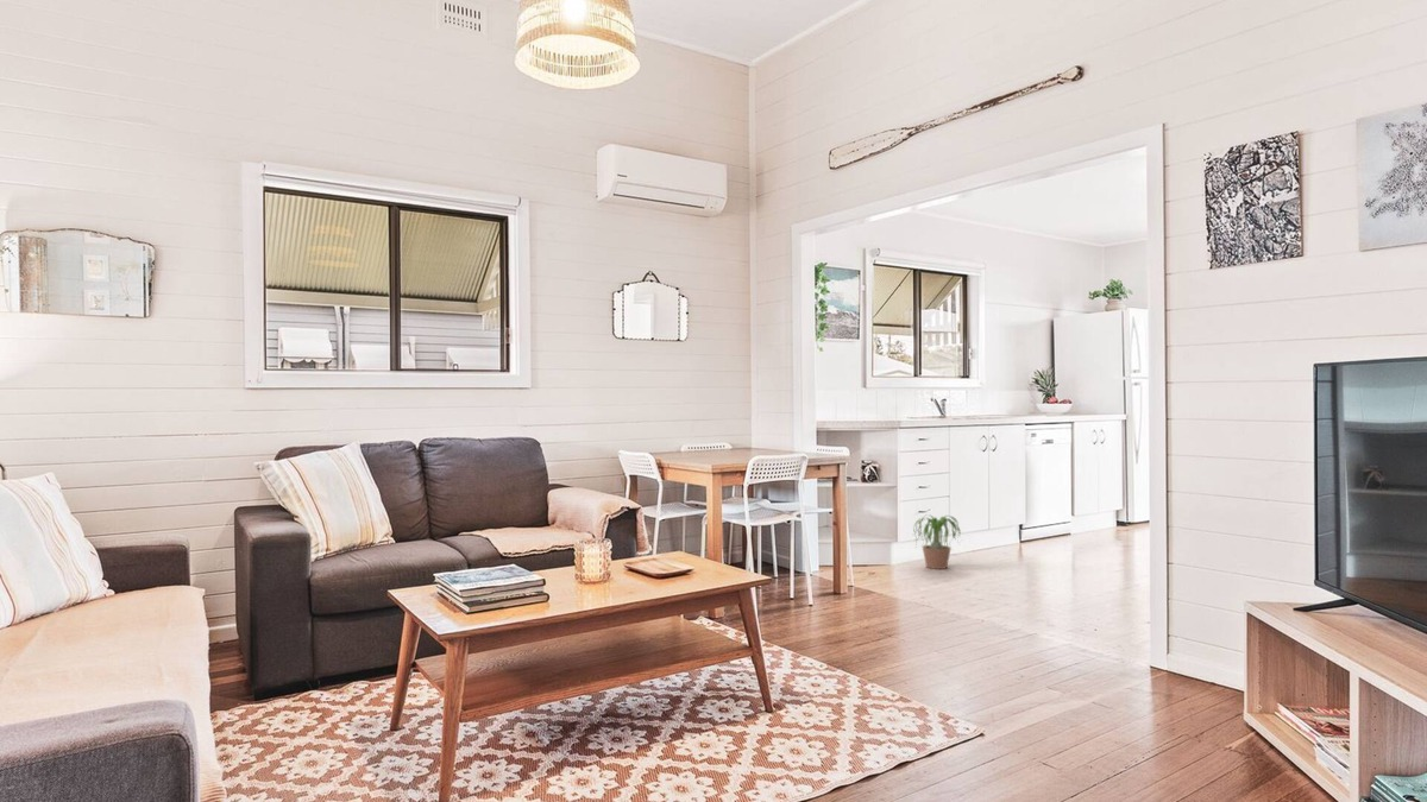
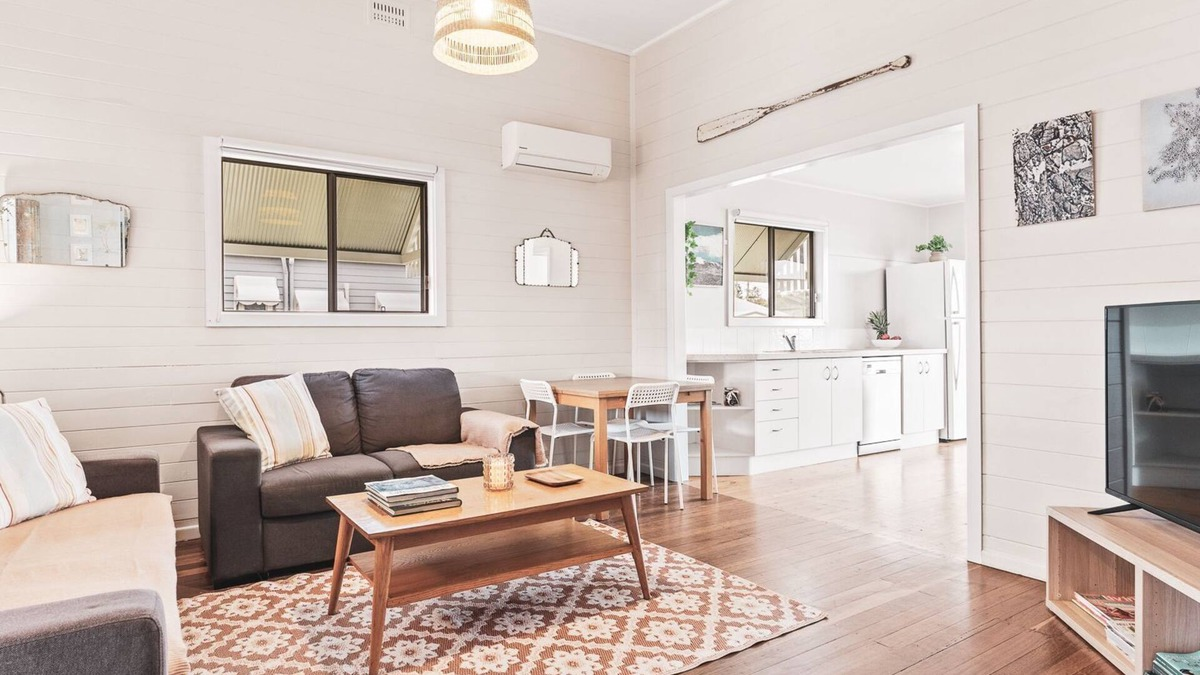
- potted plant (935, 539)
